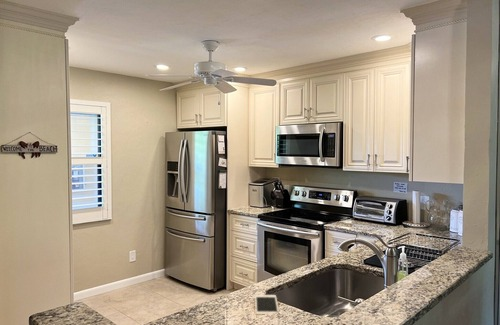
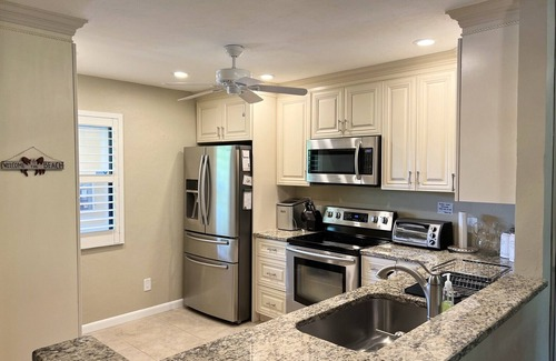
- cell phone (266, 304)
